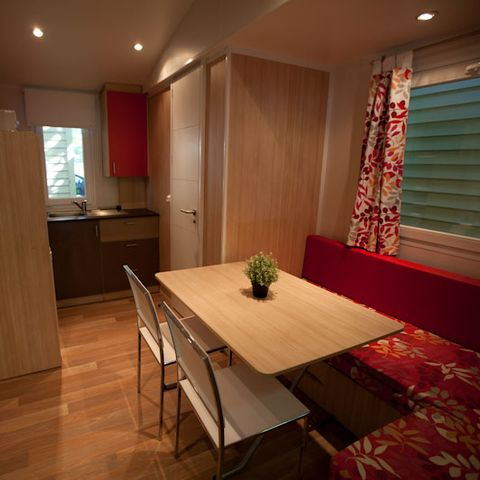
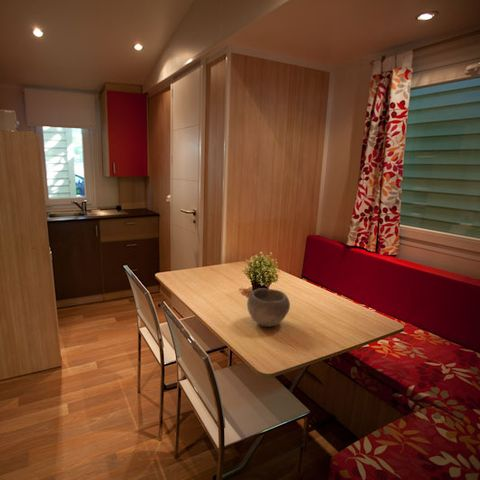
+ bowl (268, 308)
